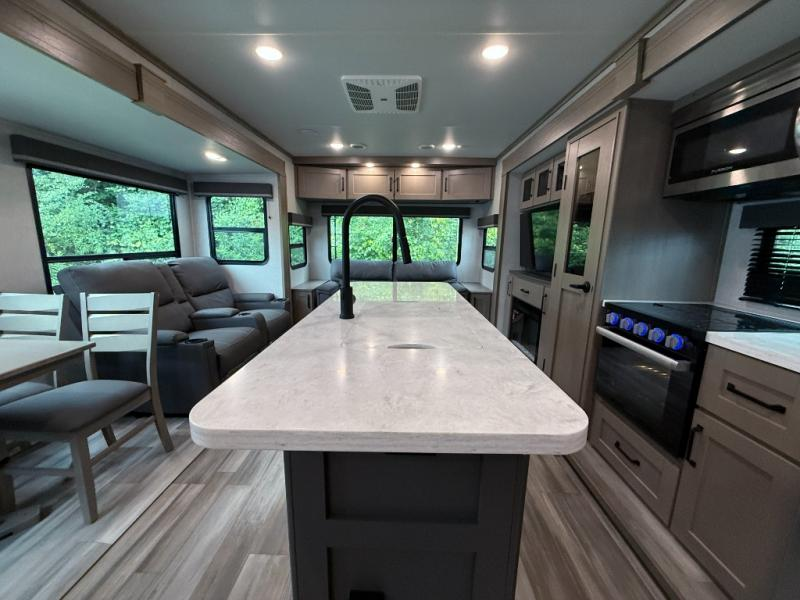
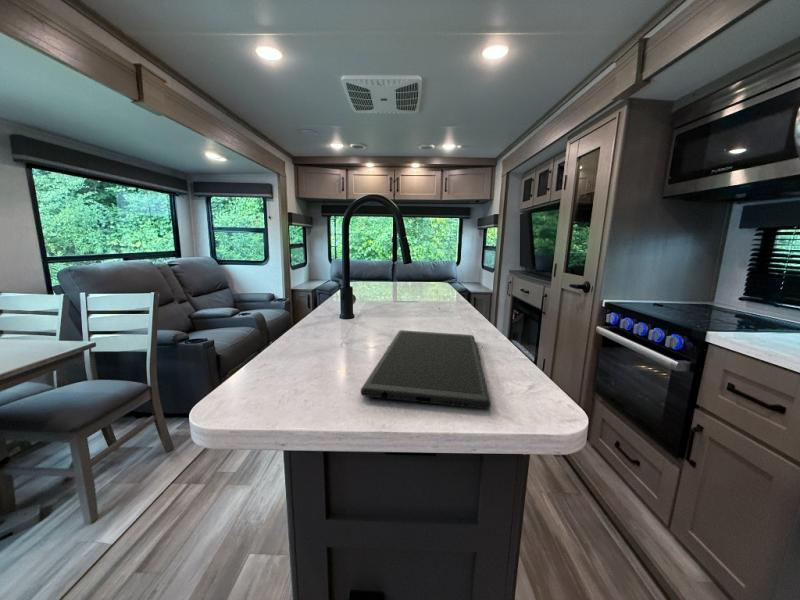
+ cutting board (431, 358)
